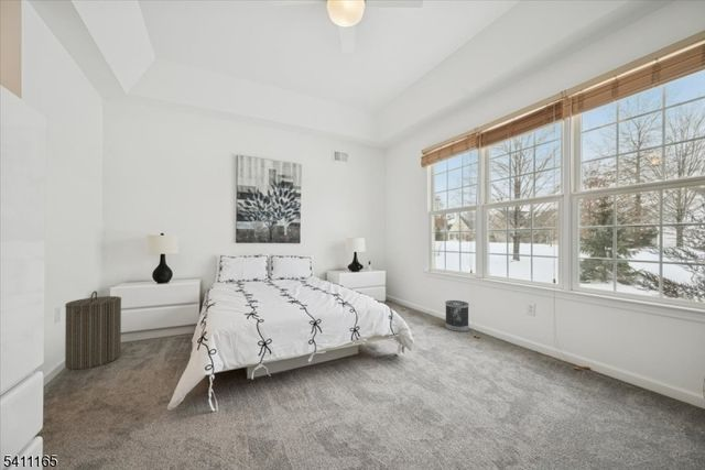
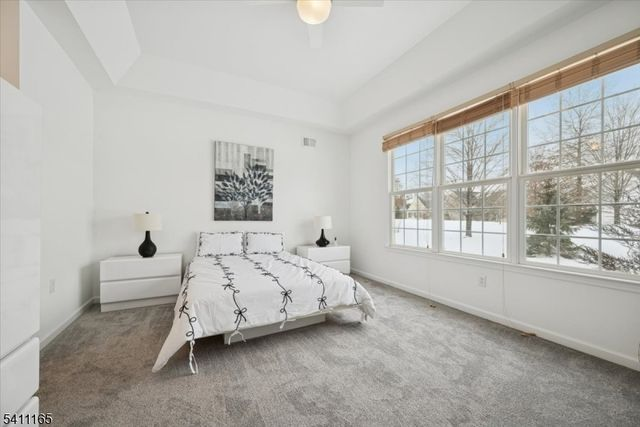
- wastebasket (456, 315)
- laundry hamper (94, 325)
